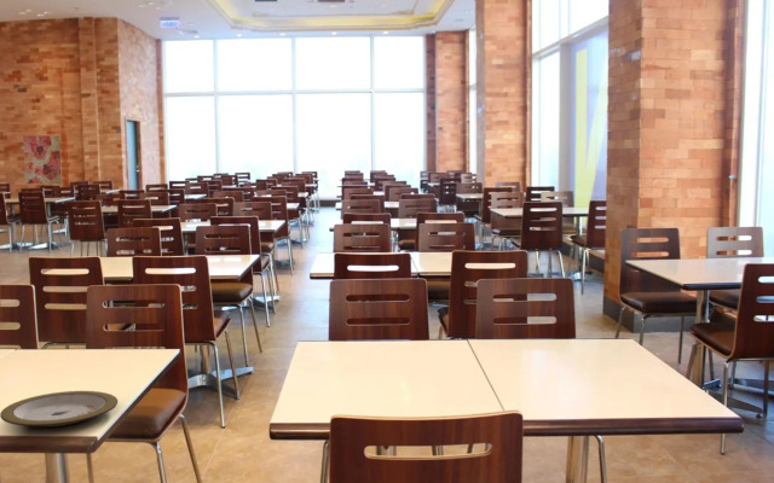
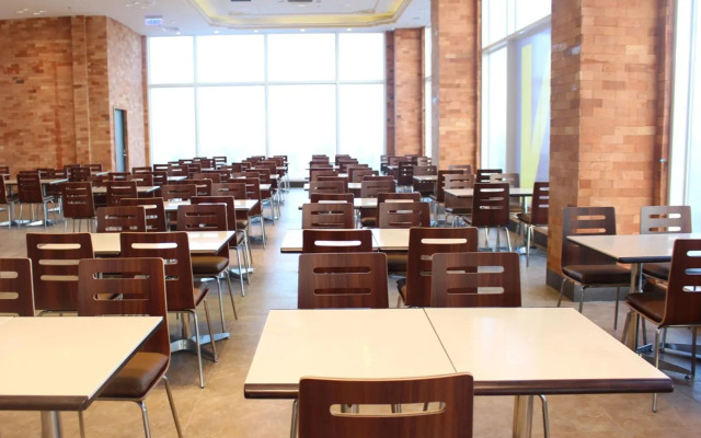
- wall art (42, 159)
- plate (60, 411)
